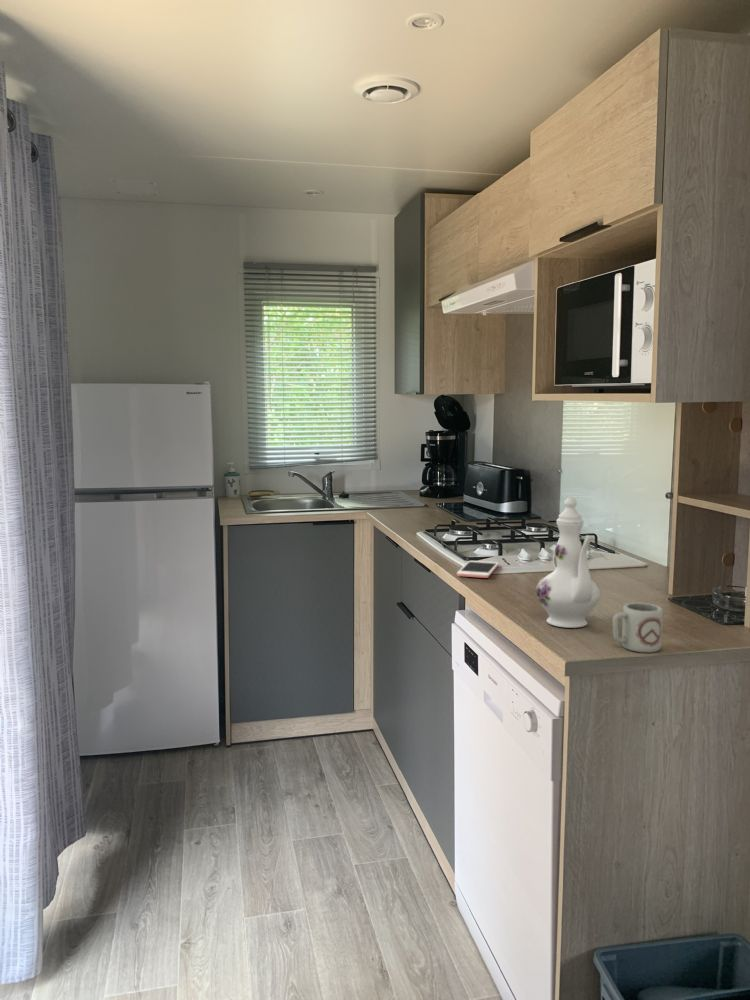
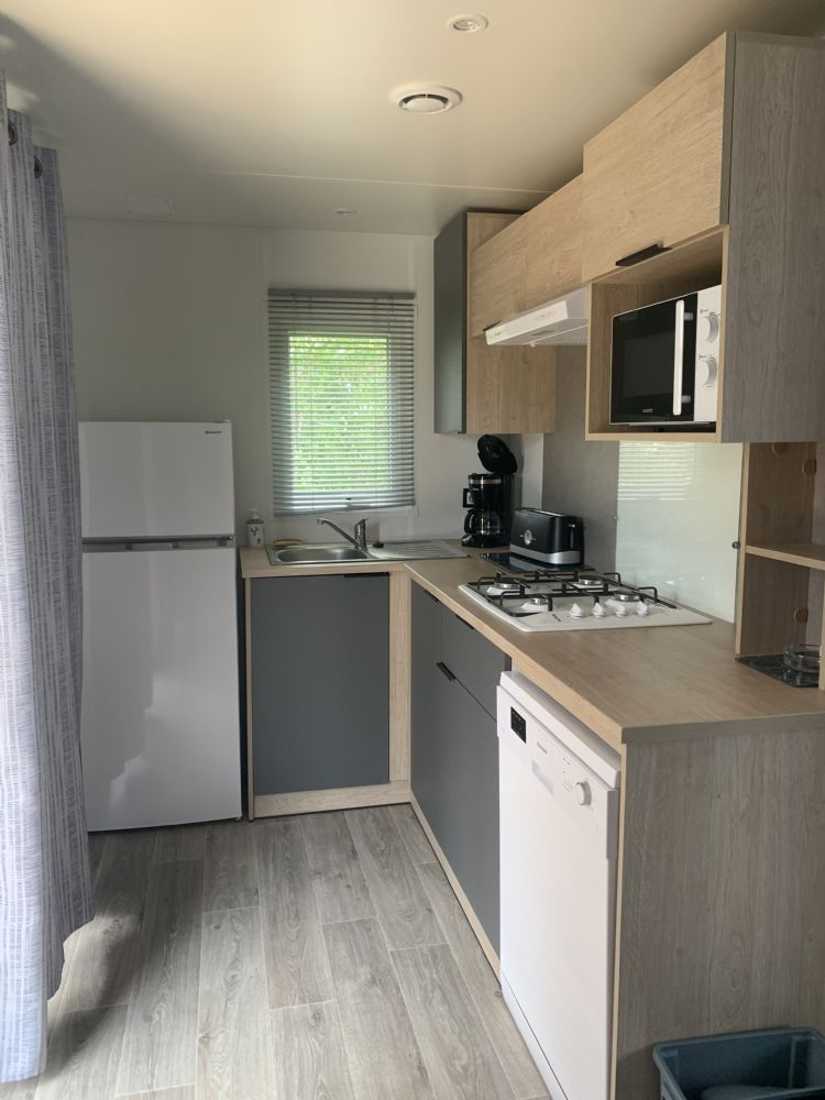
- chinaware (572, 562)
- cup (636, 627)
- cell phone (478, 568)
